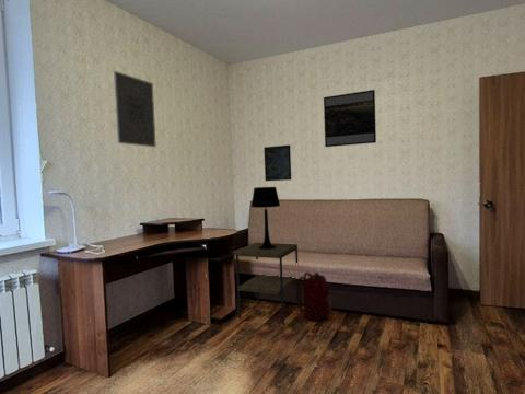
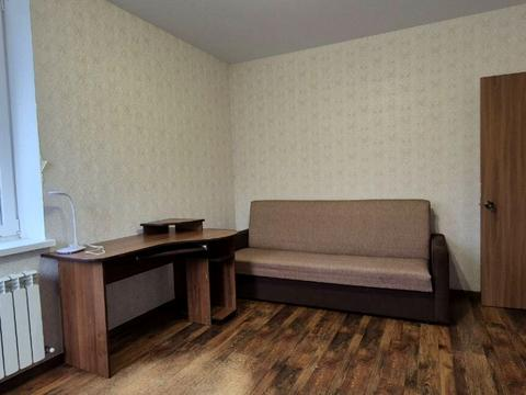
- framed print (277, 163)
- table lamp (266, 217)
- side table (267, 280)
- backpack (315, 296)
- wall art (136, 111)
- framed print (349, 119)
